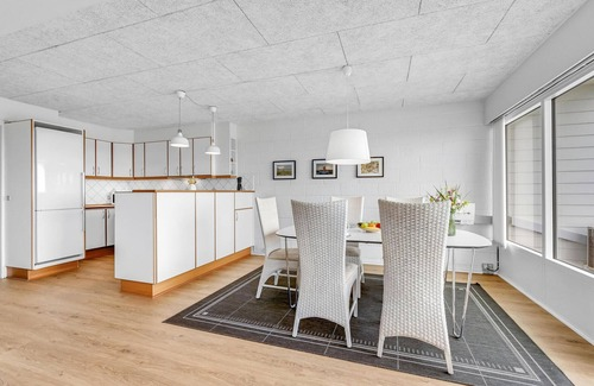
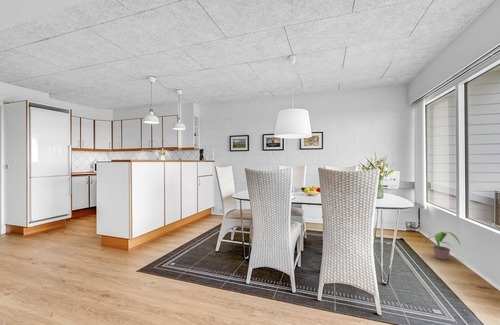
+ potted plant (441, 246)
